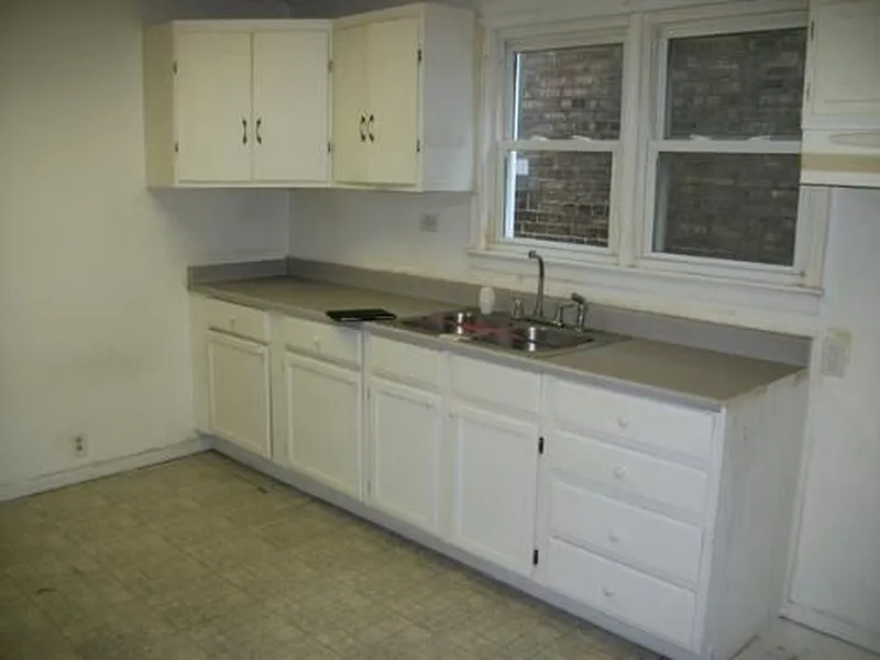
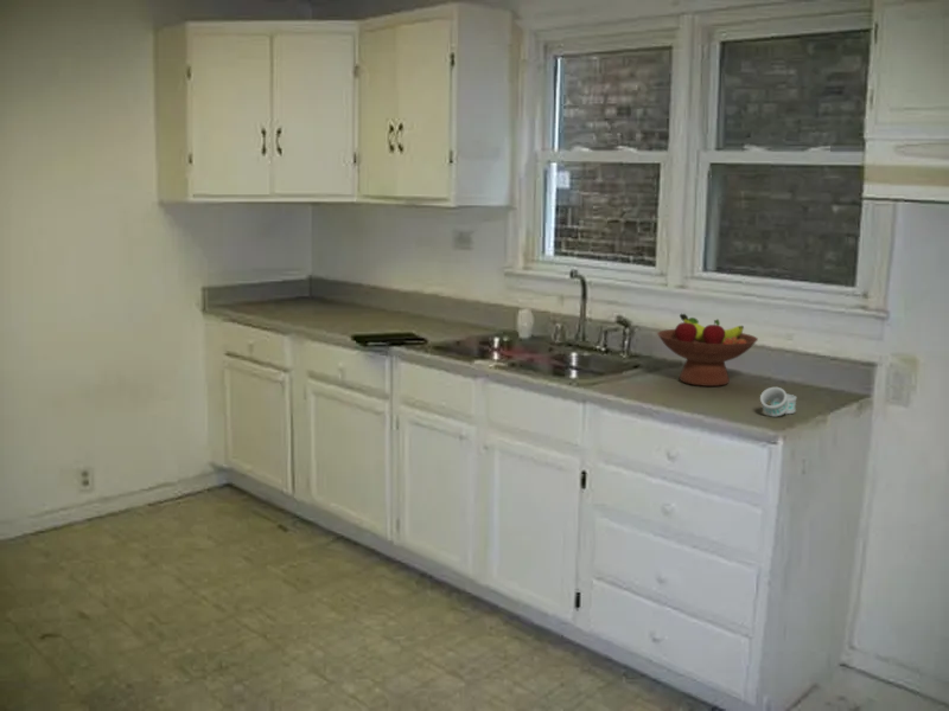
+ napkin ring (778, 399)
+ fruit bowl (706, 350)
